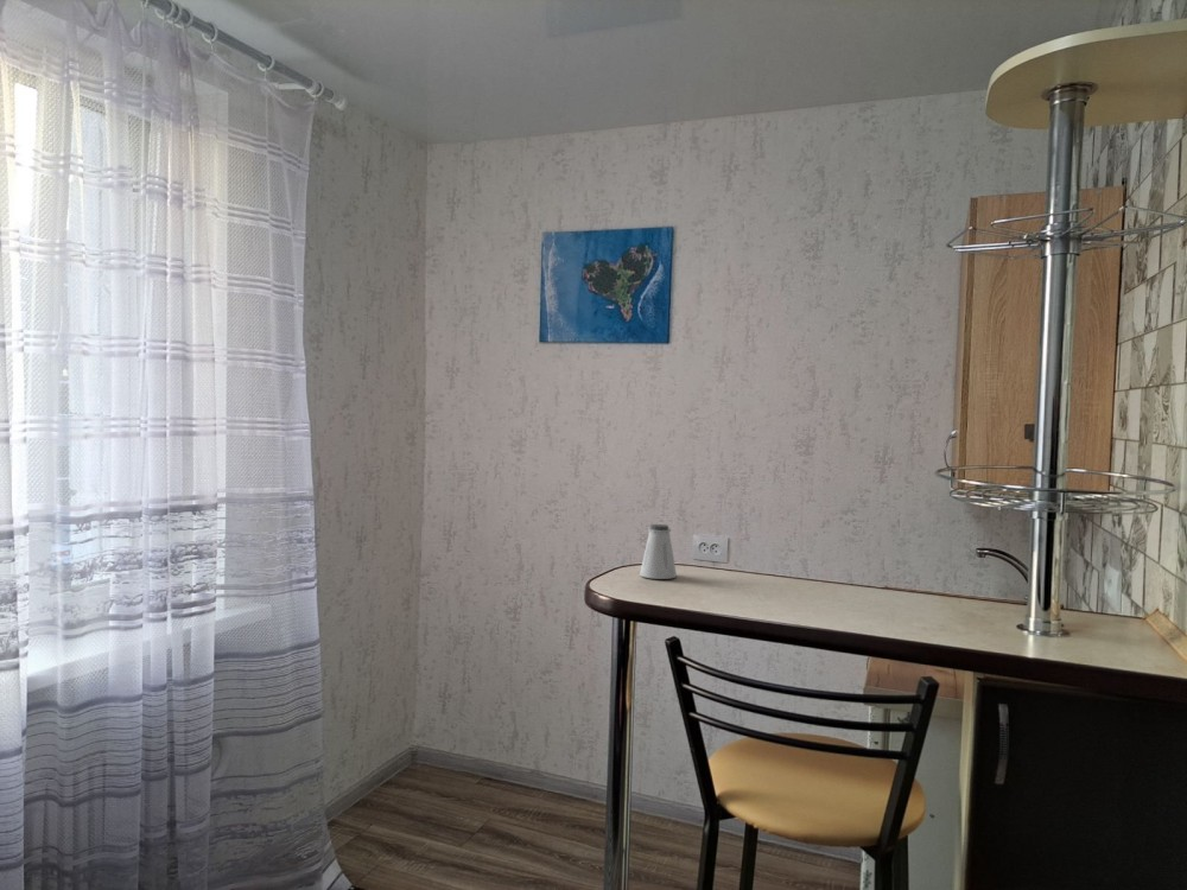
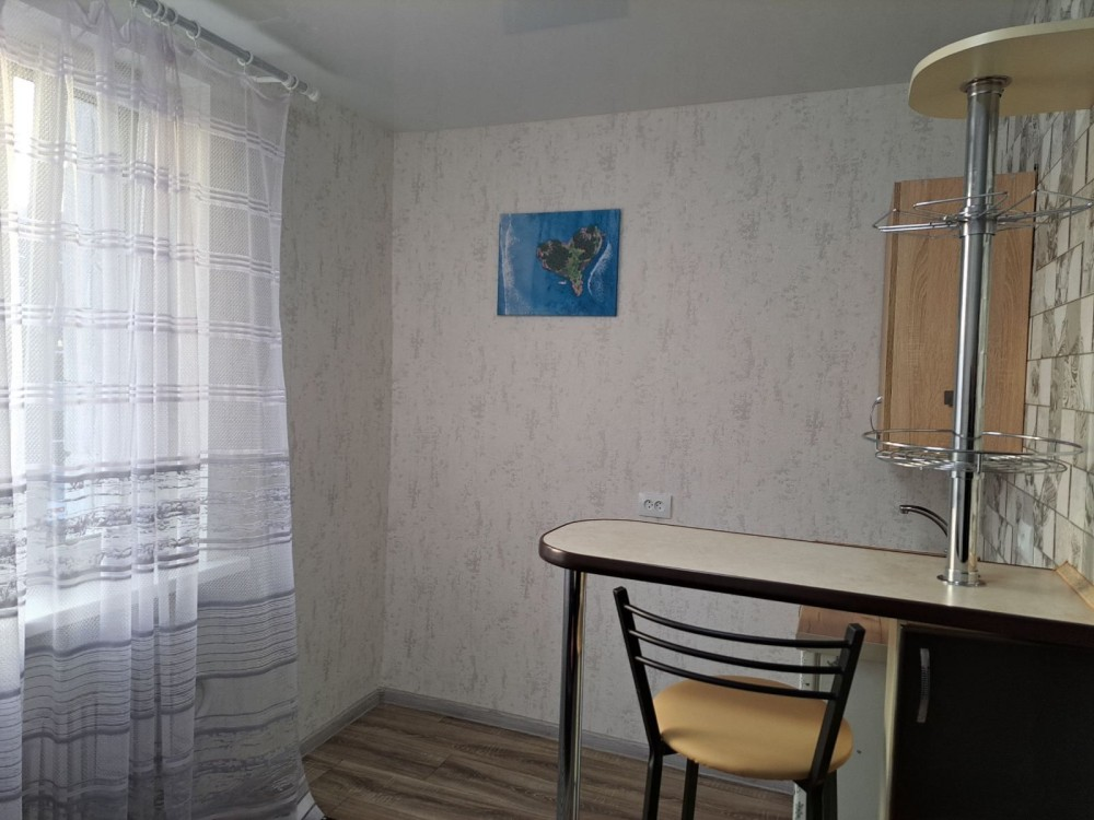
- saltshaker (659, 549)
